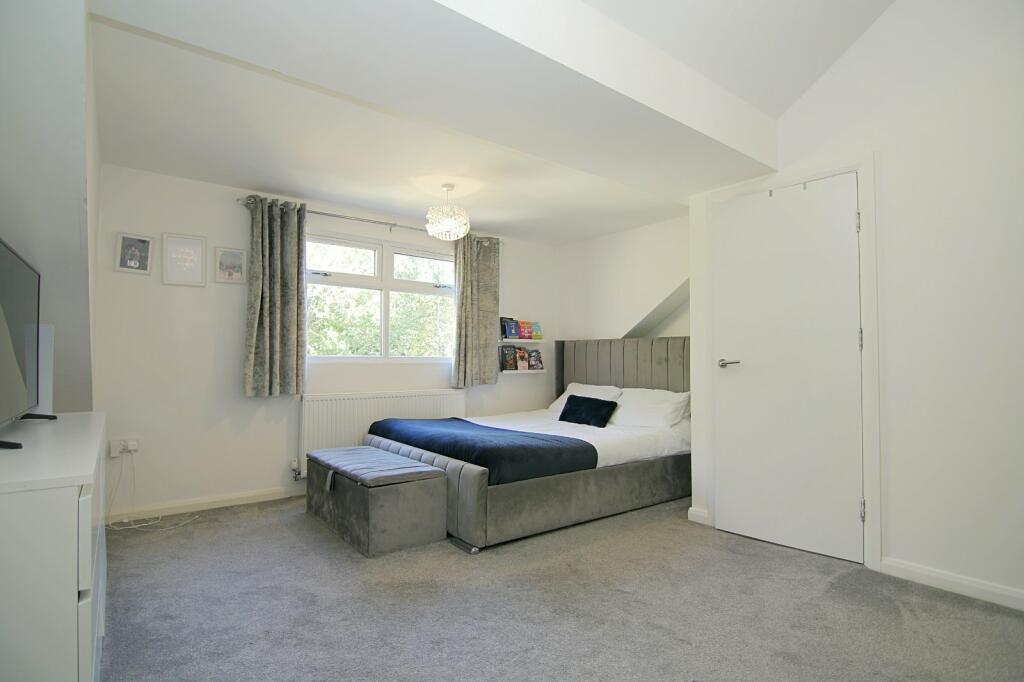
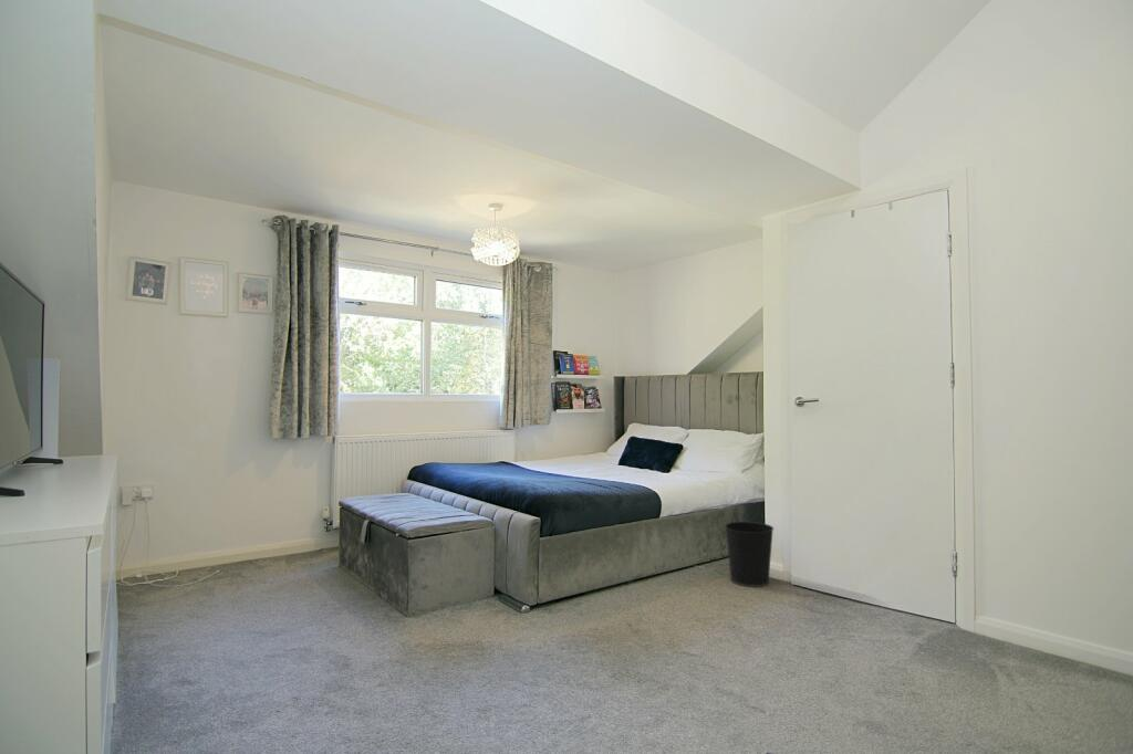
+ wastebasket (749, 553)
